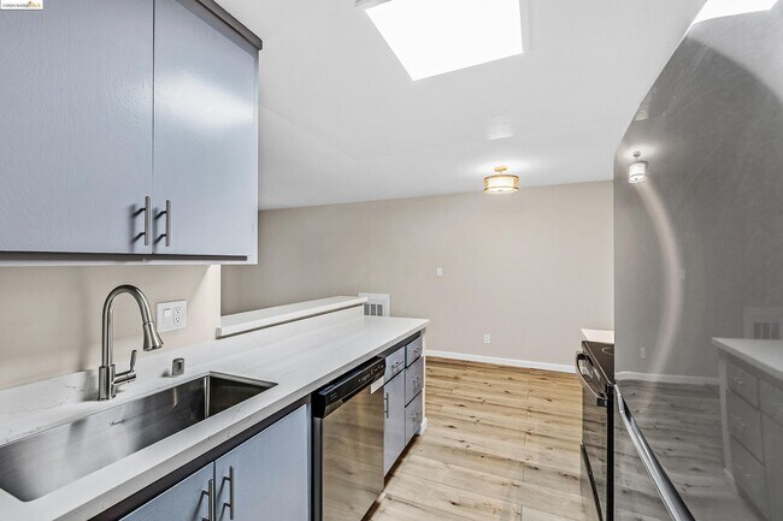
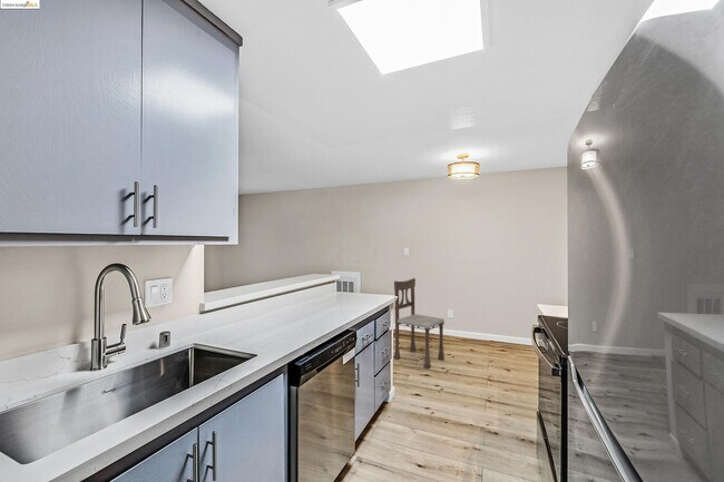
+ dining chair (419, 319)
